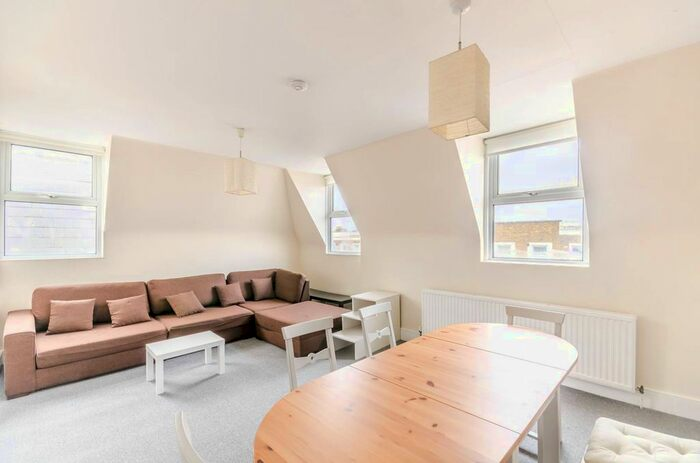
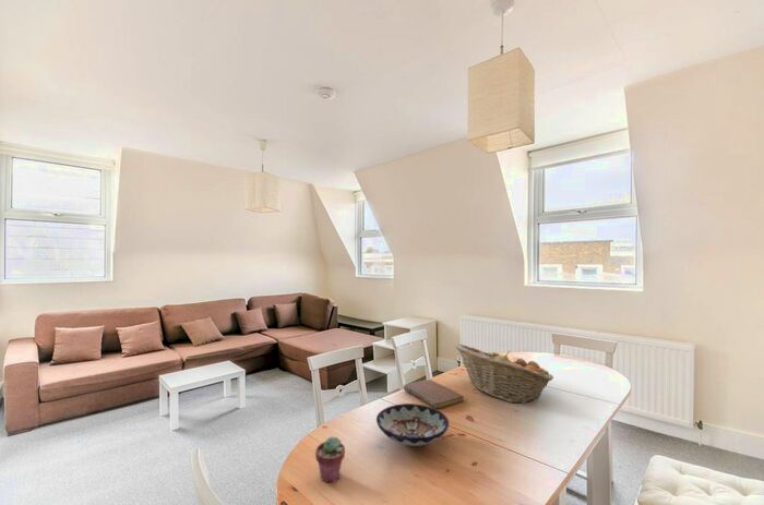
+ bowl (411, 430)
+ potted succulent (330, 456)
+ fruit basket (500, 368)
+ notebook (432, 393)
